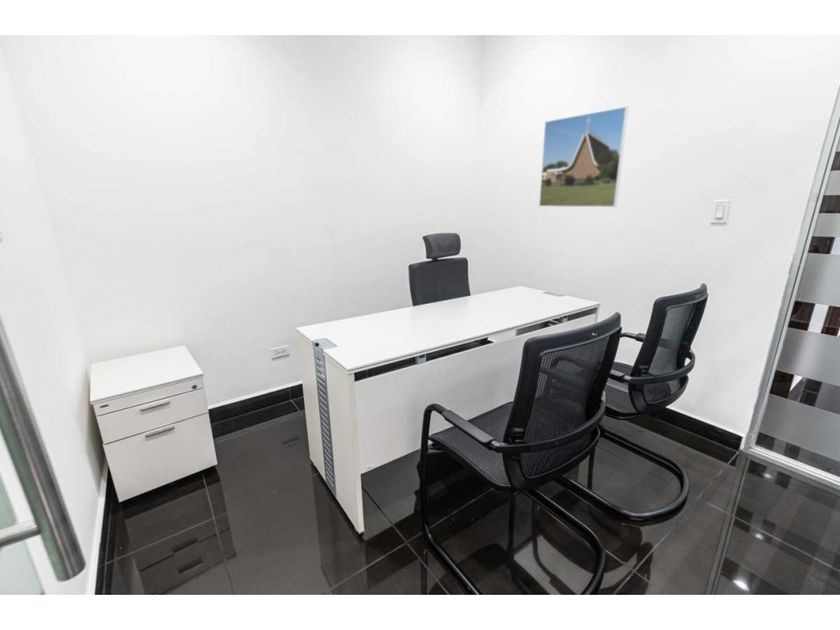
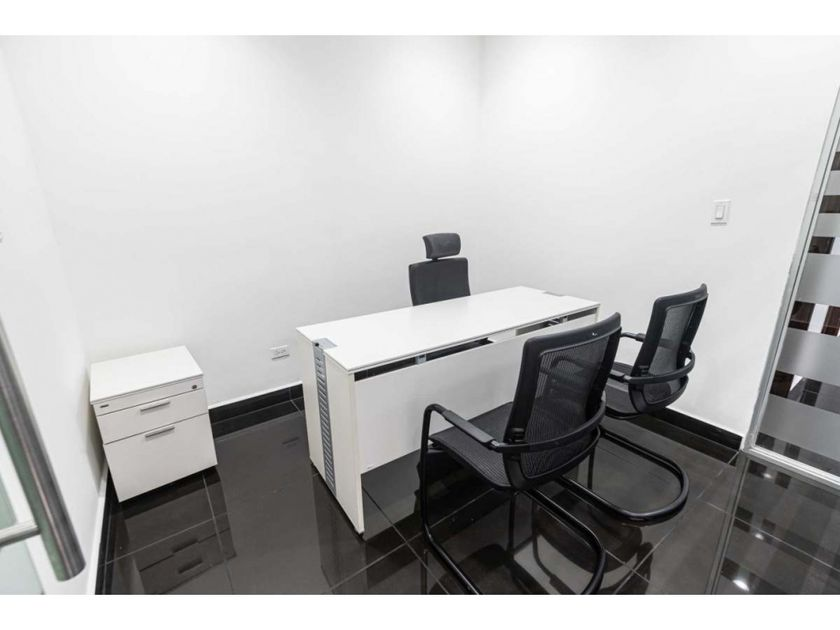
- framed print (579, 162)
